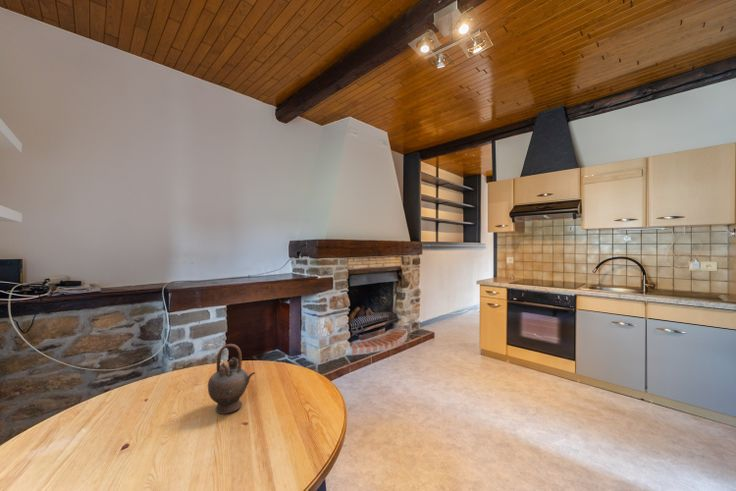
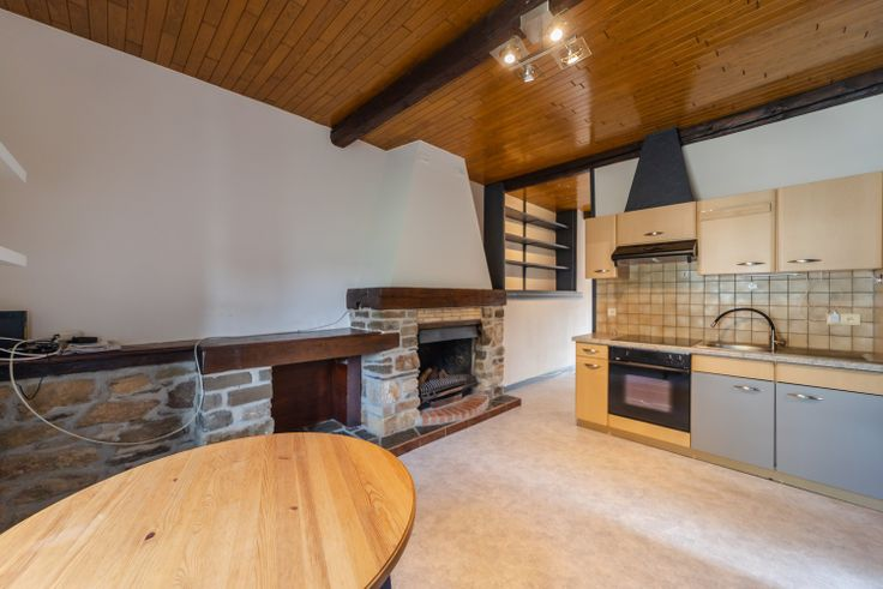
- teapot (232, 376)
